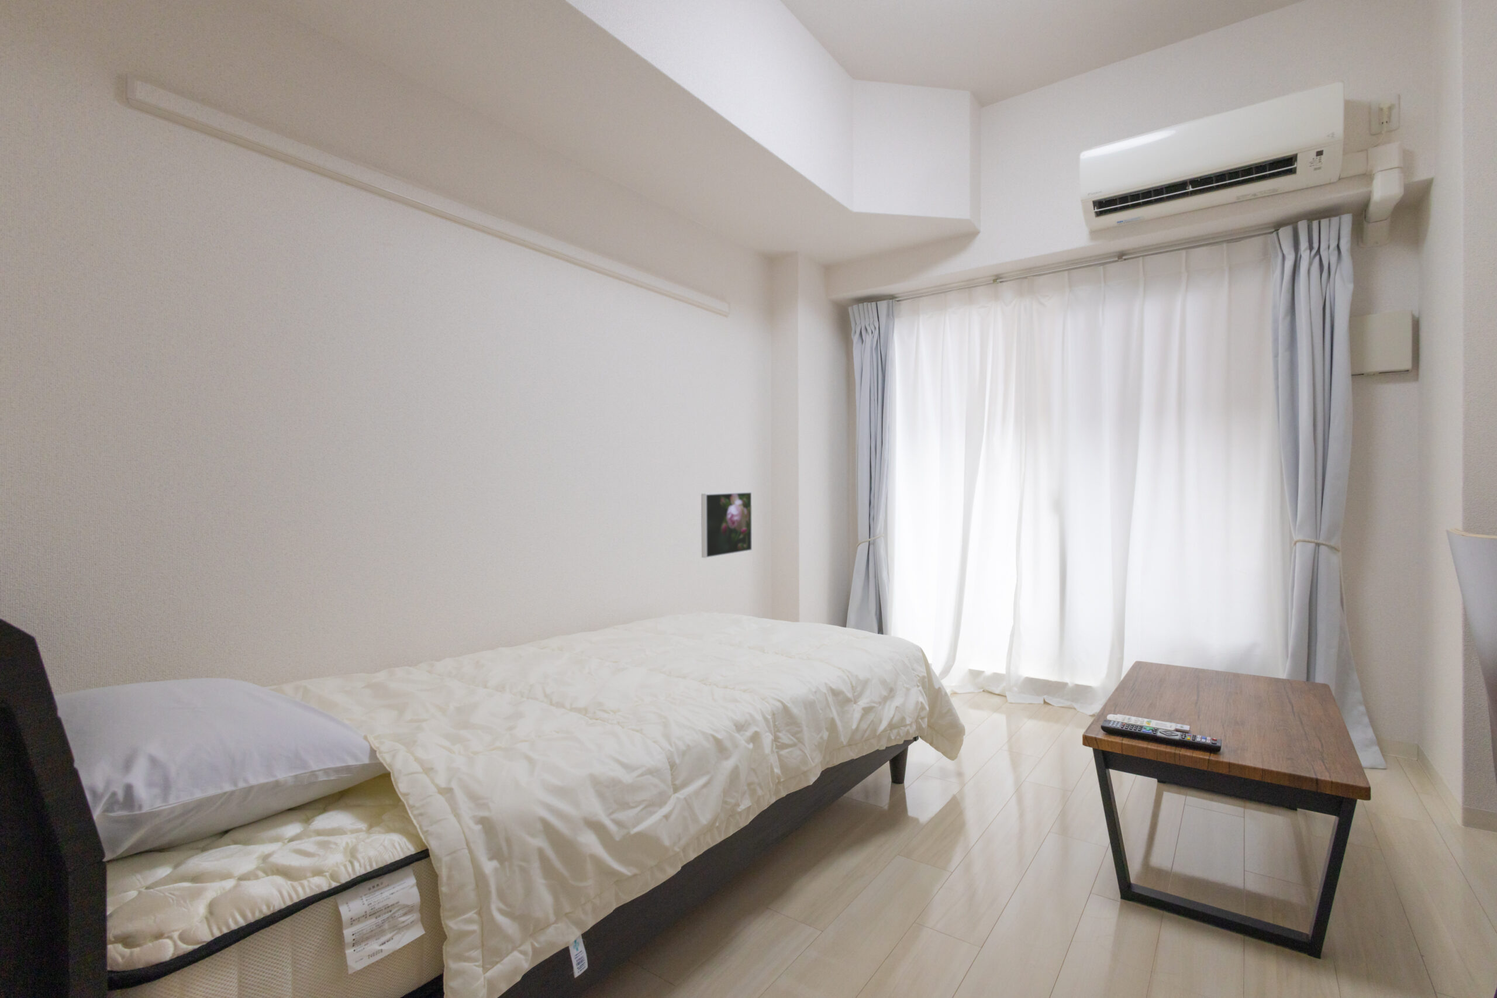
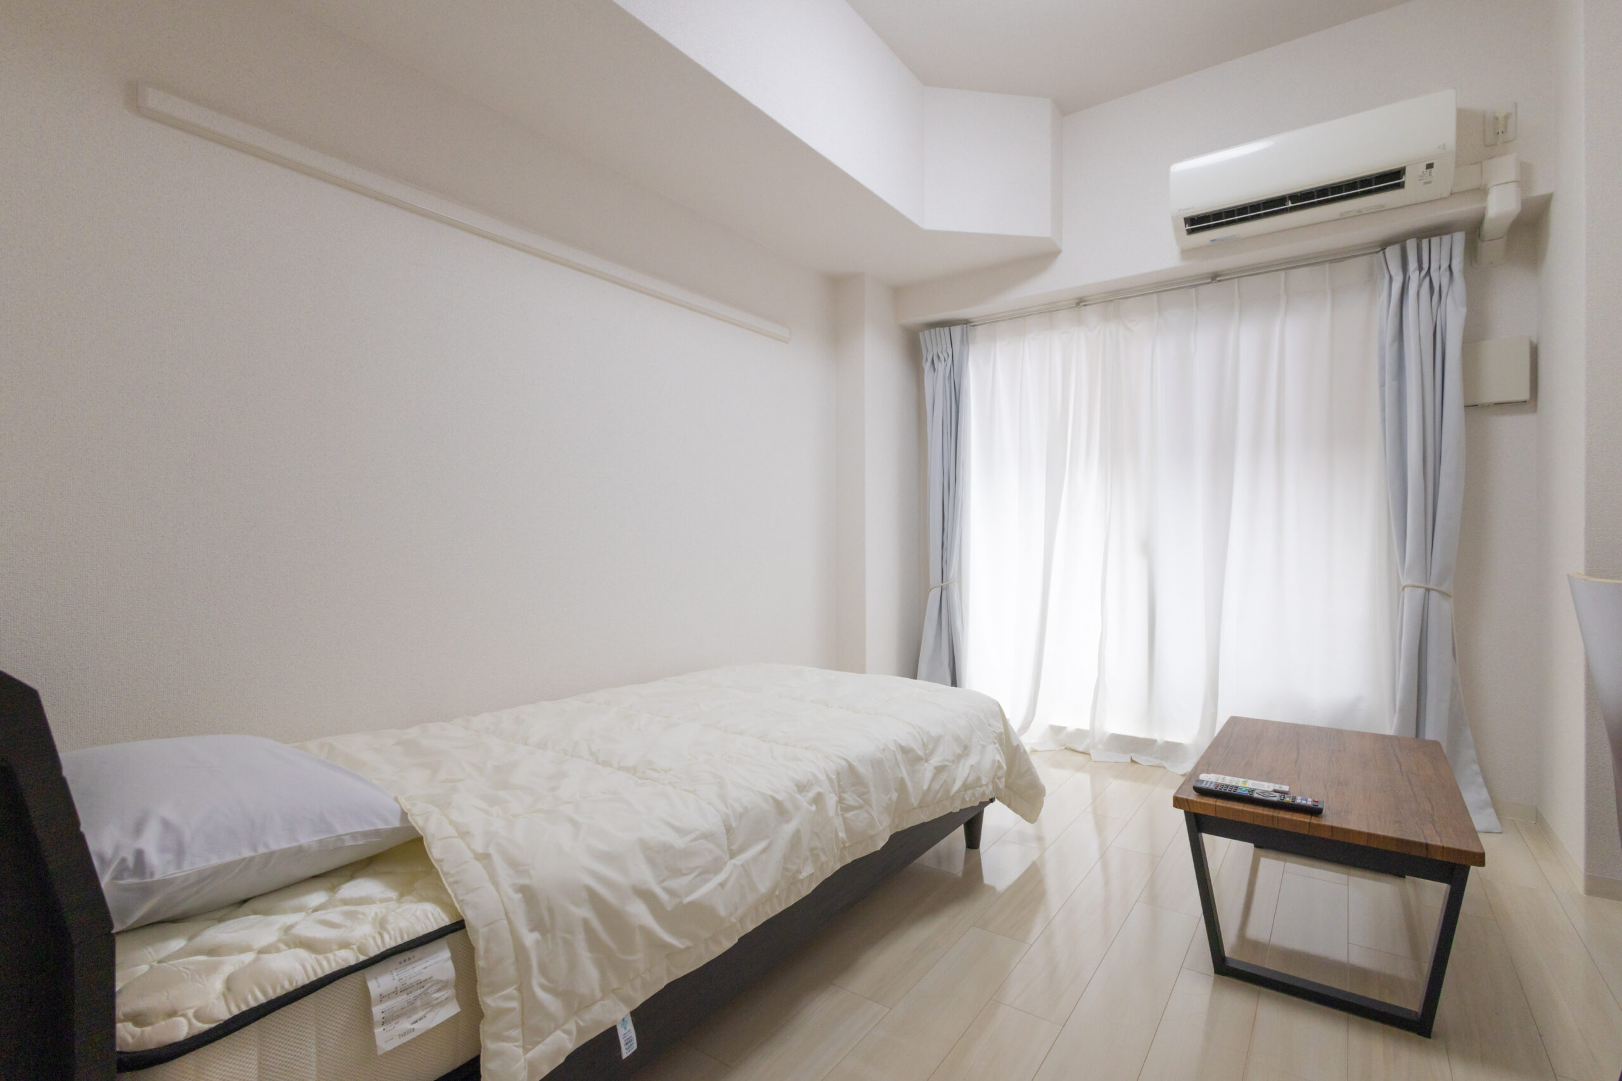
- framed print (727, 524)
